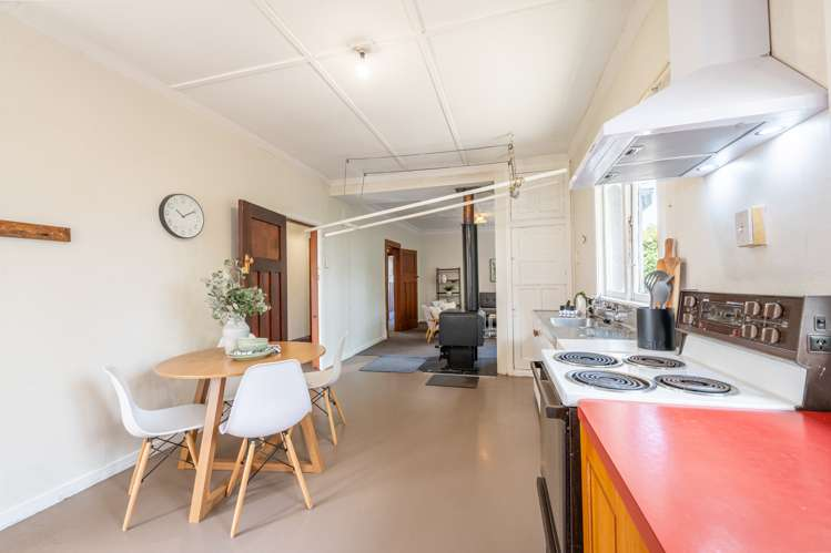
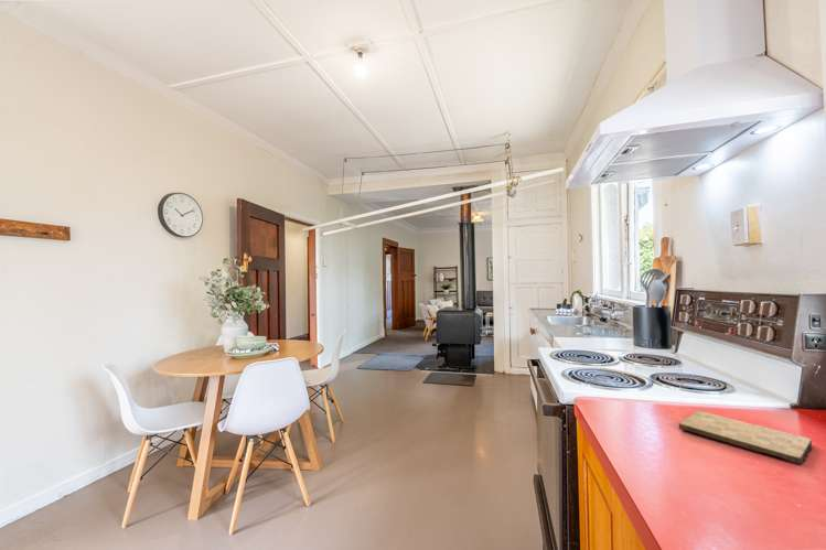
+ cutting board (741, 433)
